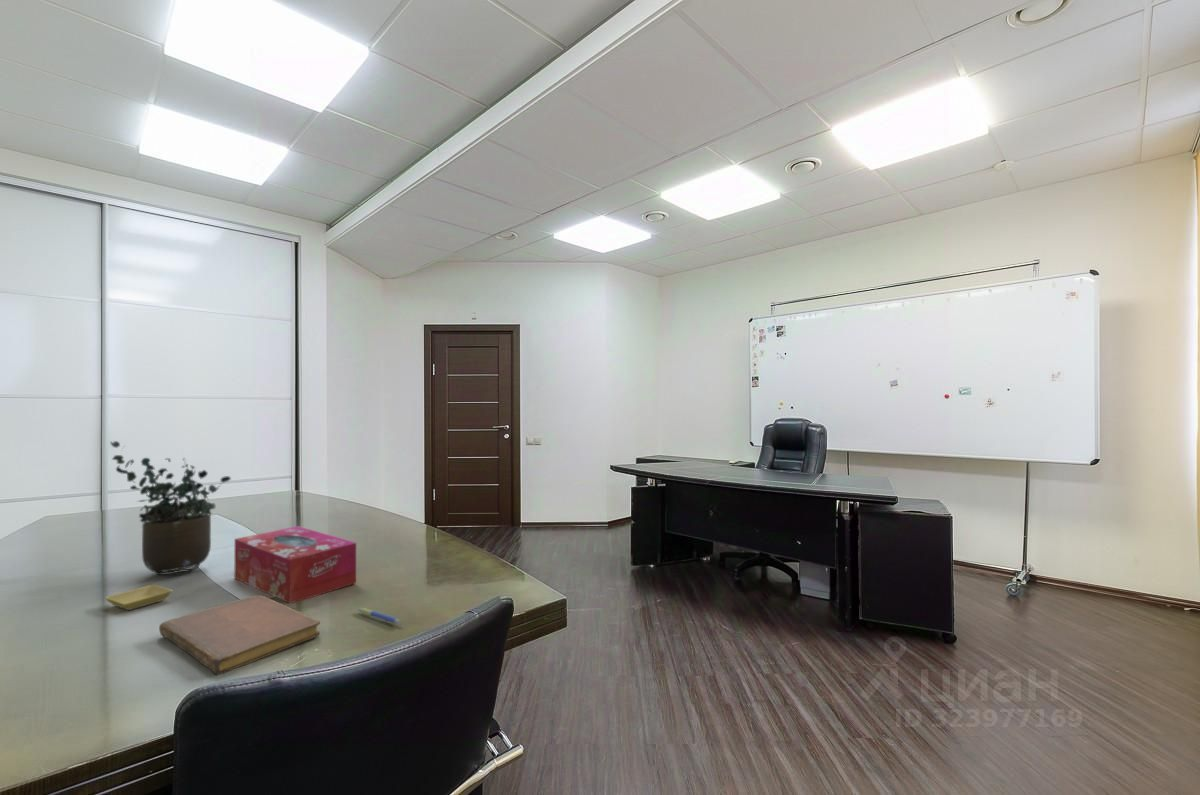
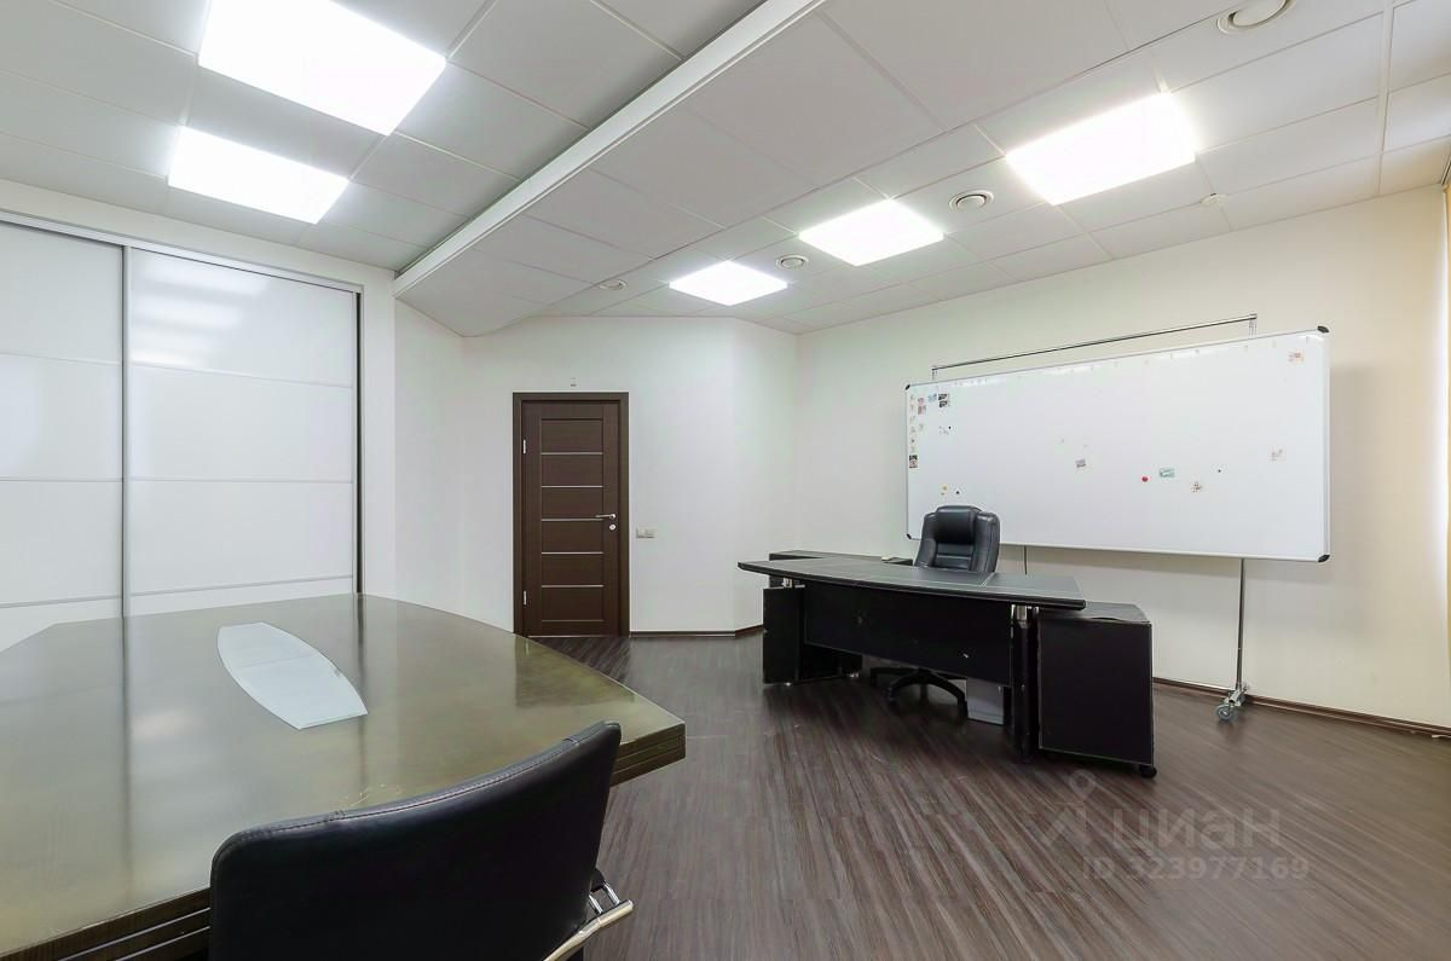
- pen (377, 615)
- potted plant (170, 505)
- notebook (240, 628)
- saucer (139, 598)
- tissue box (294, 560)
